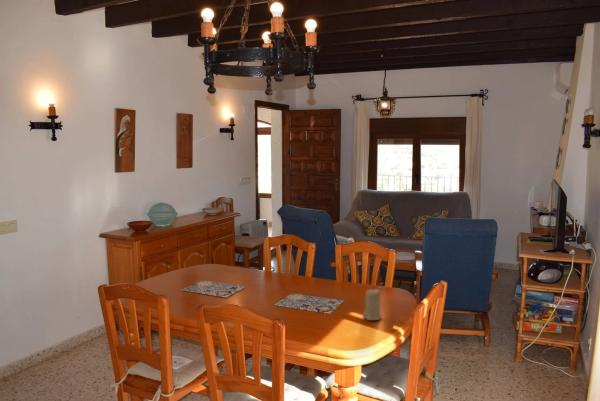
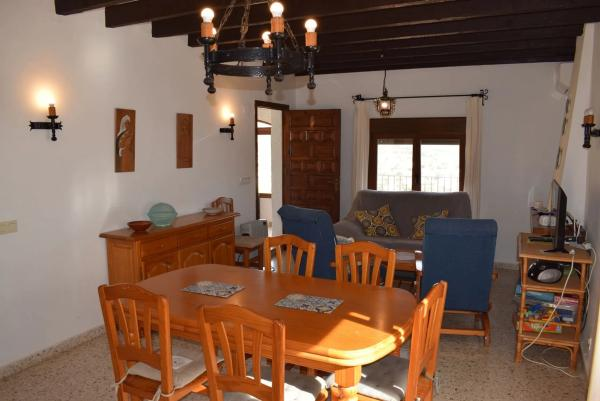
- candle (372, 303)
